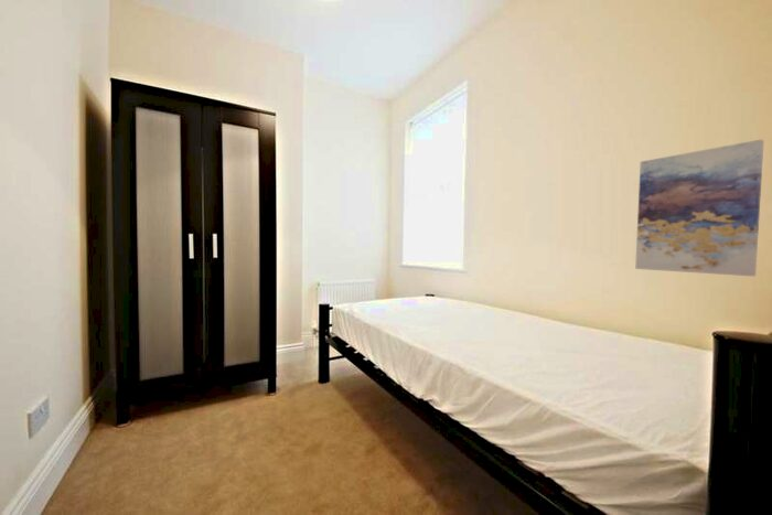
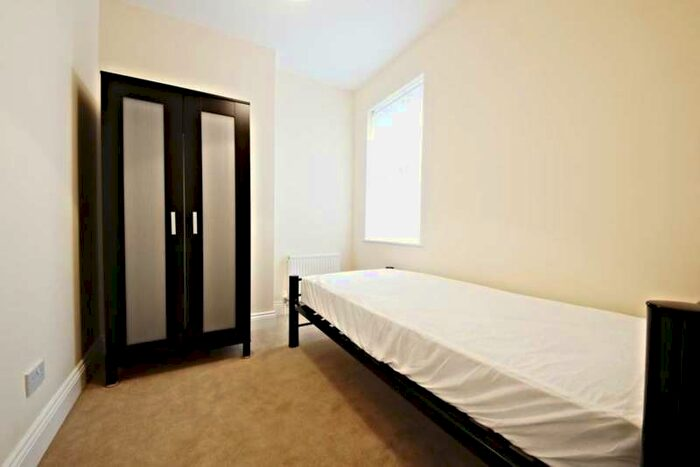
- wall art (691, 212)
